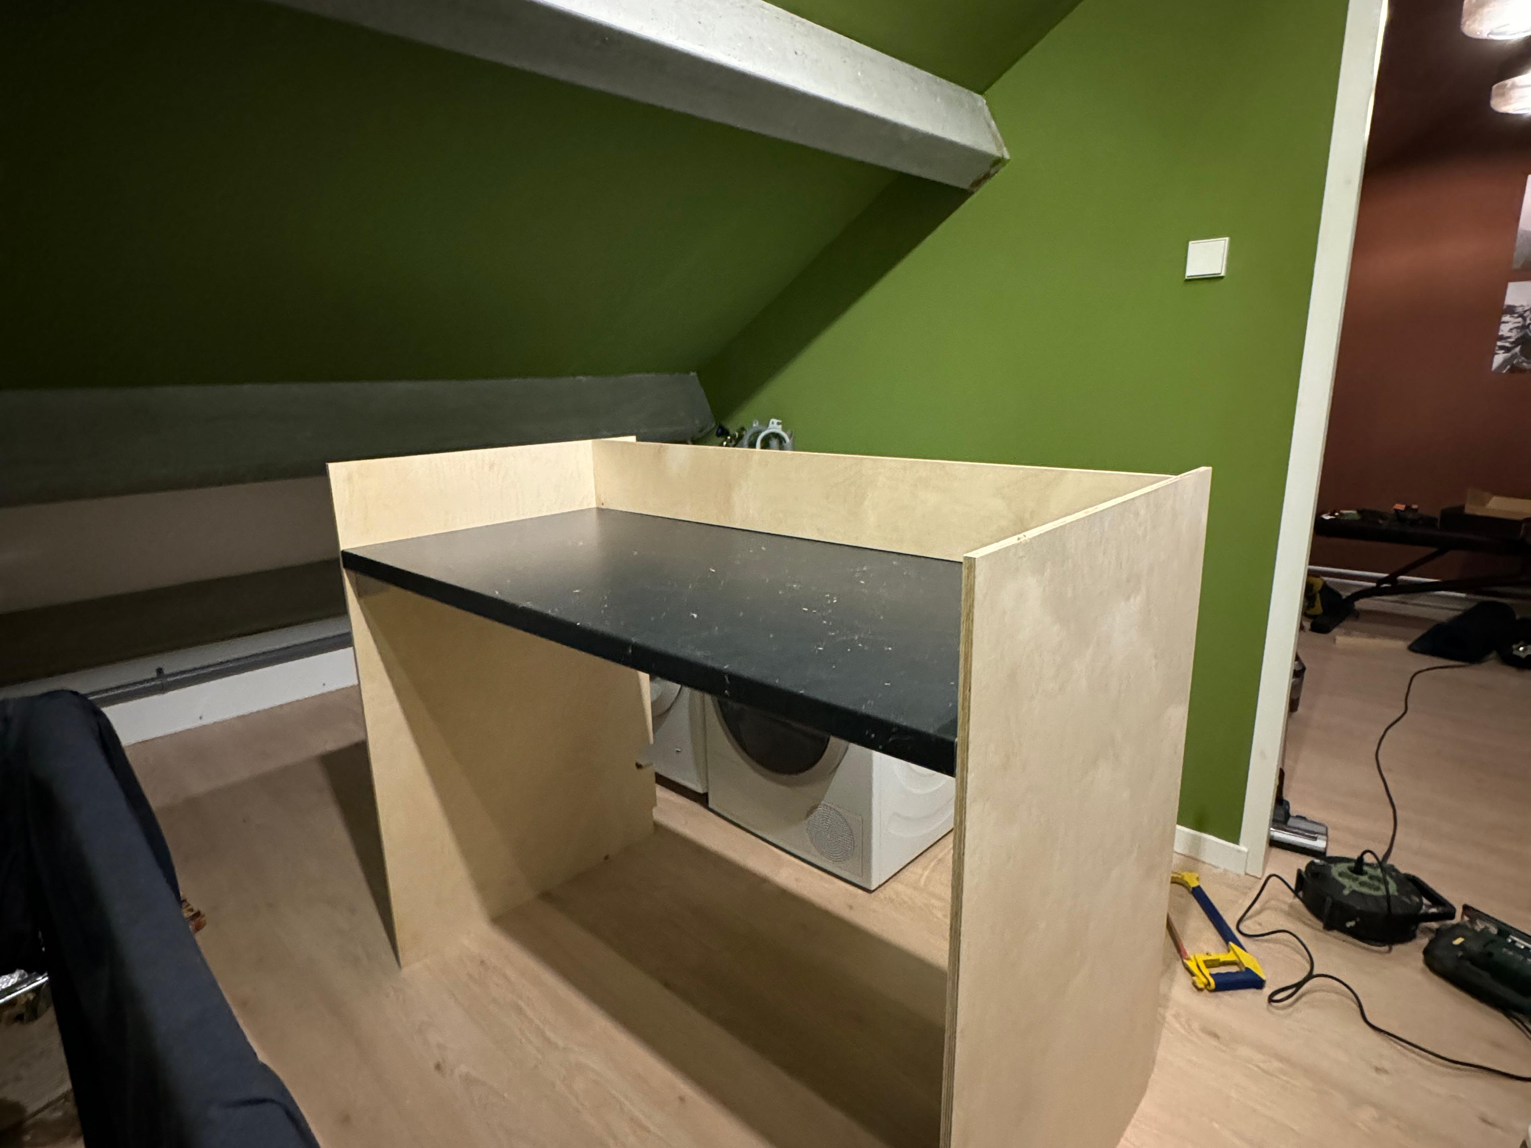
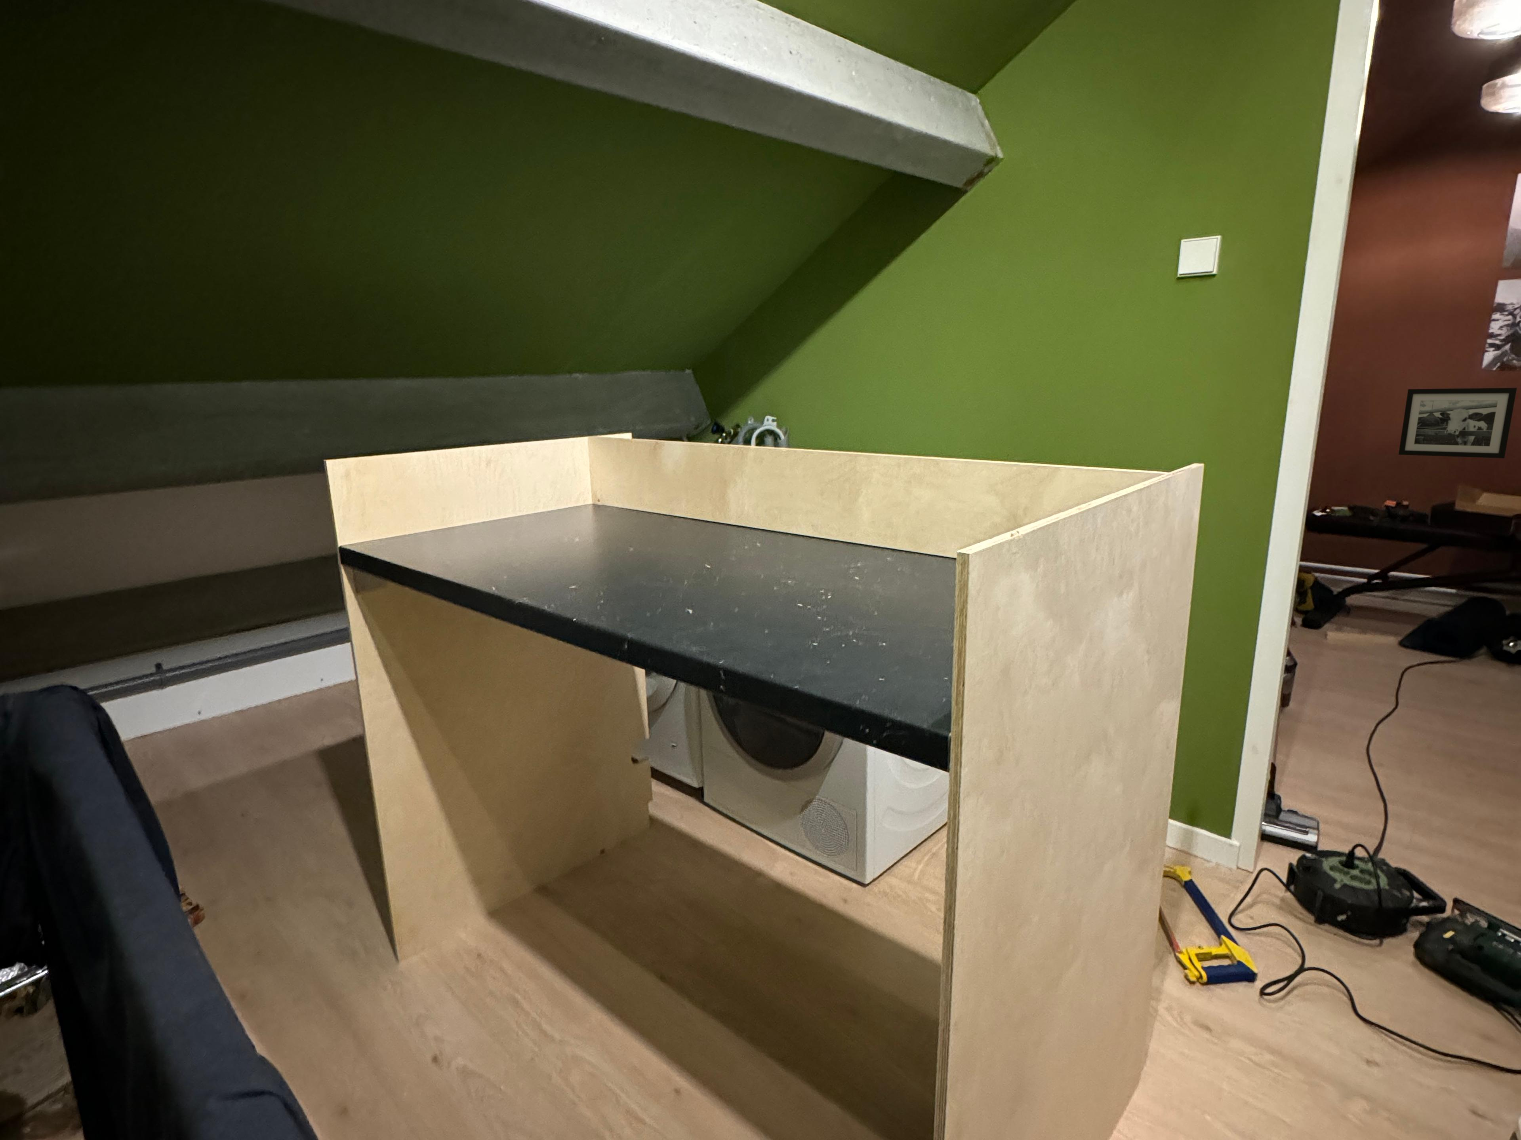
+ picture frame (1455, 423)
